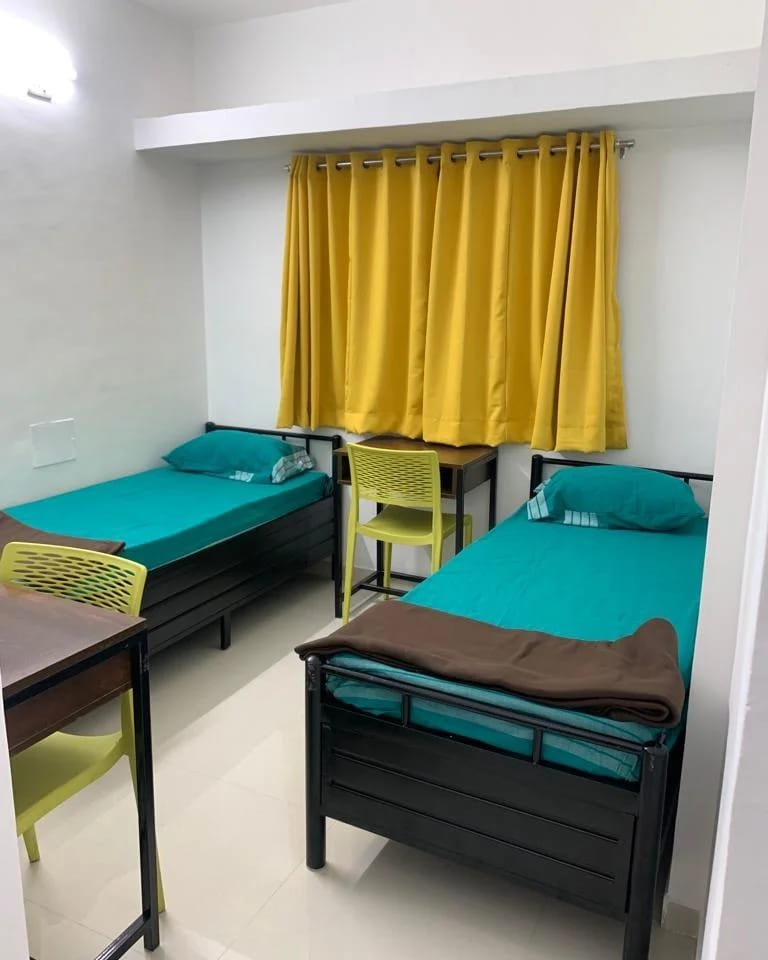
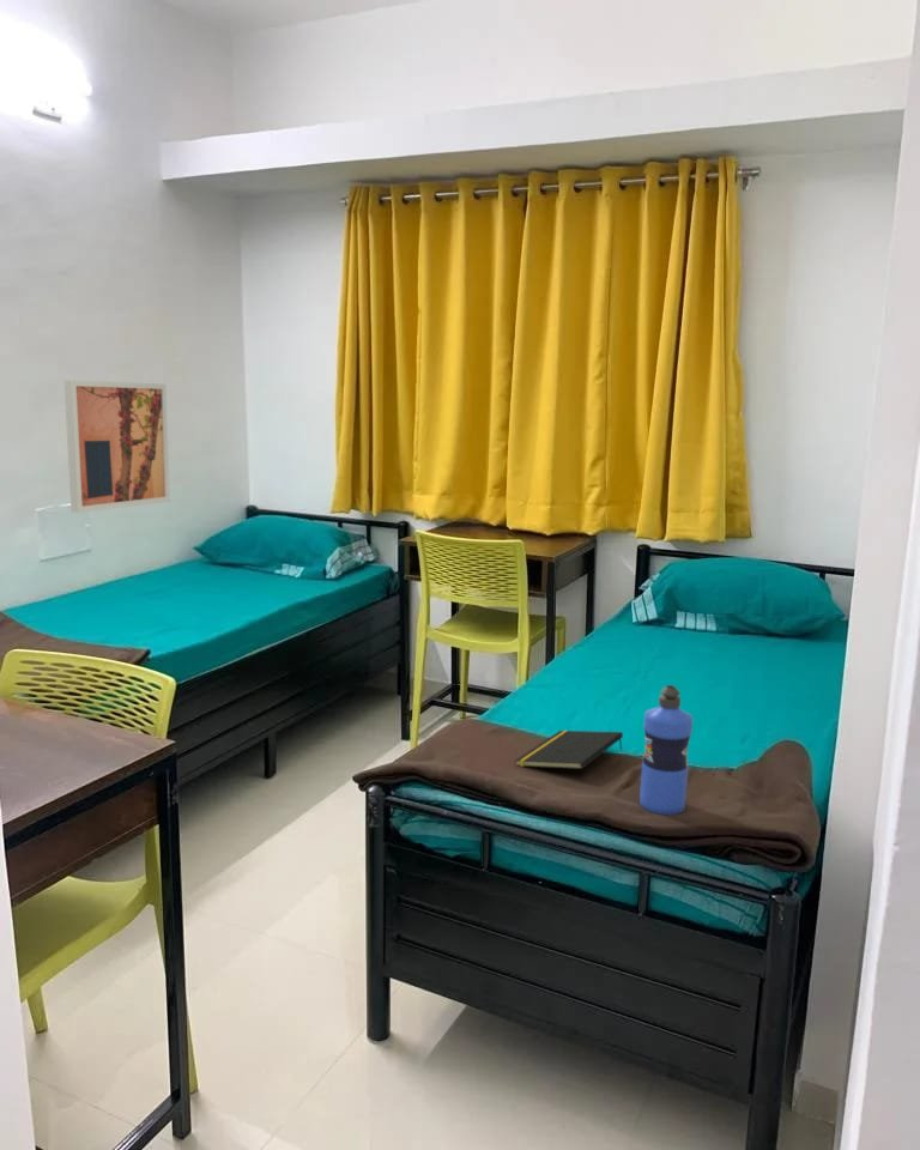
+ water bottle (666, 746)
+ wall art (120, 444)
+ notepad (570, 749)
